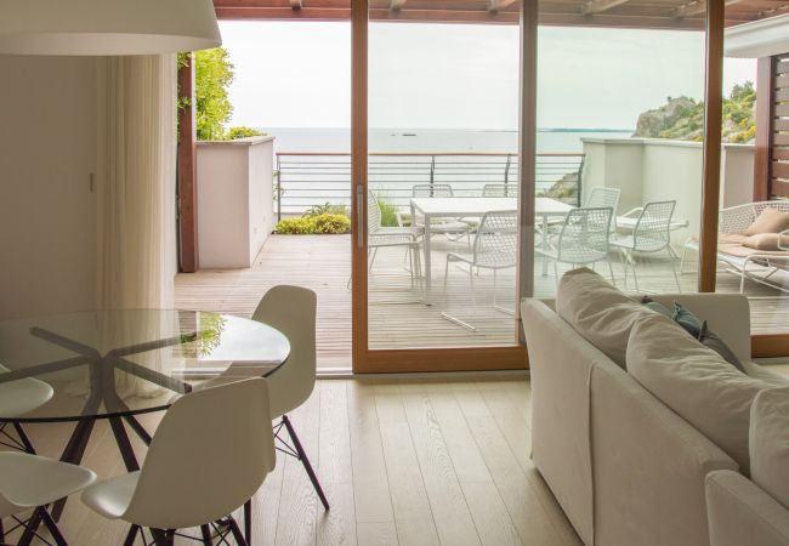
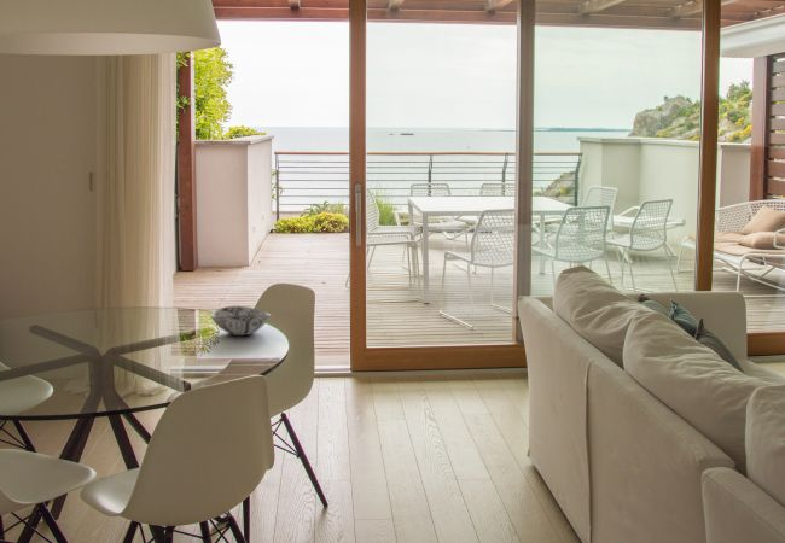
+ decorative bowl (240, 321)
